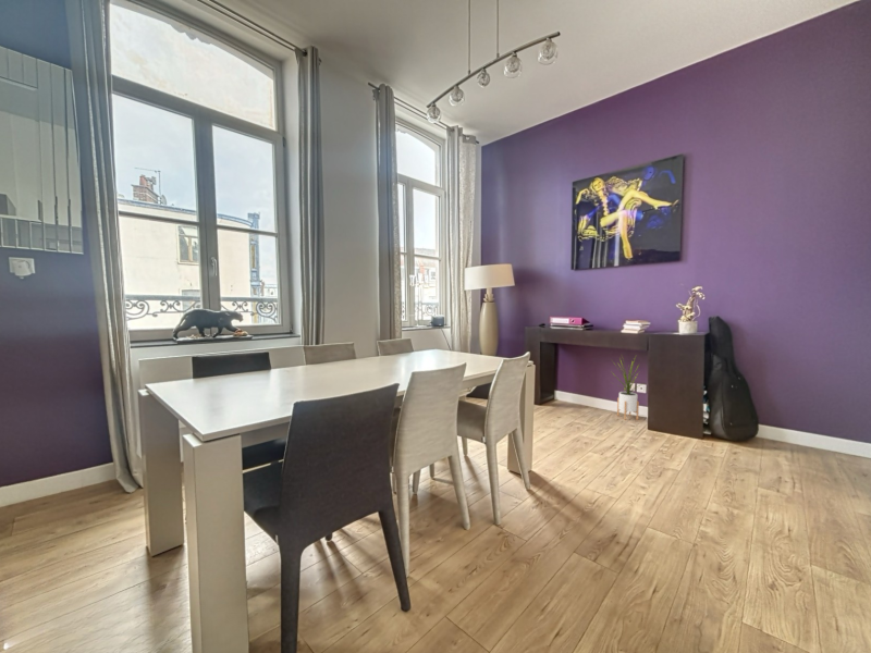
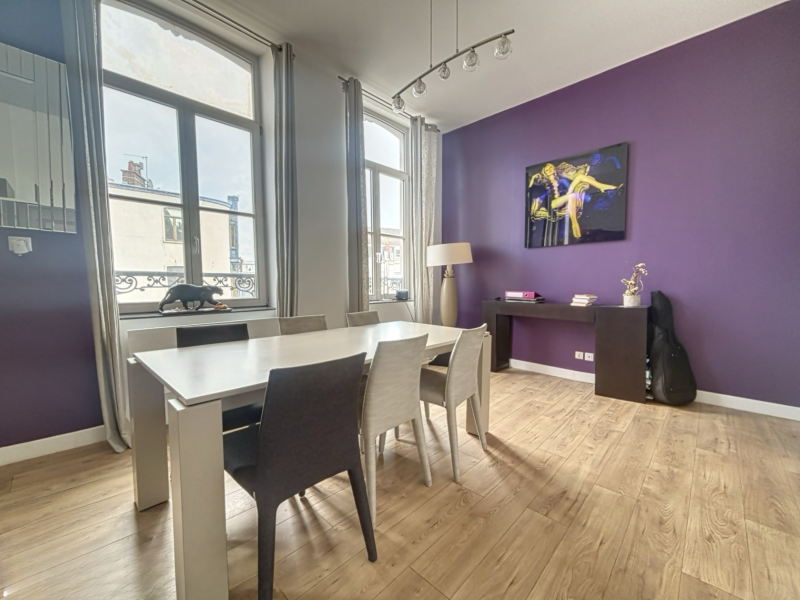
- house plant (628, 385)
